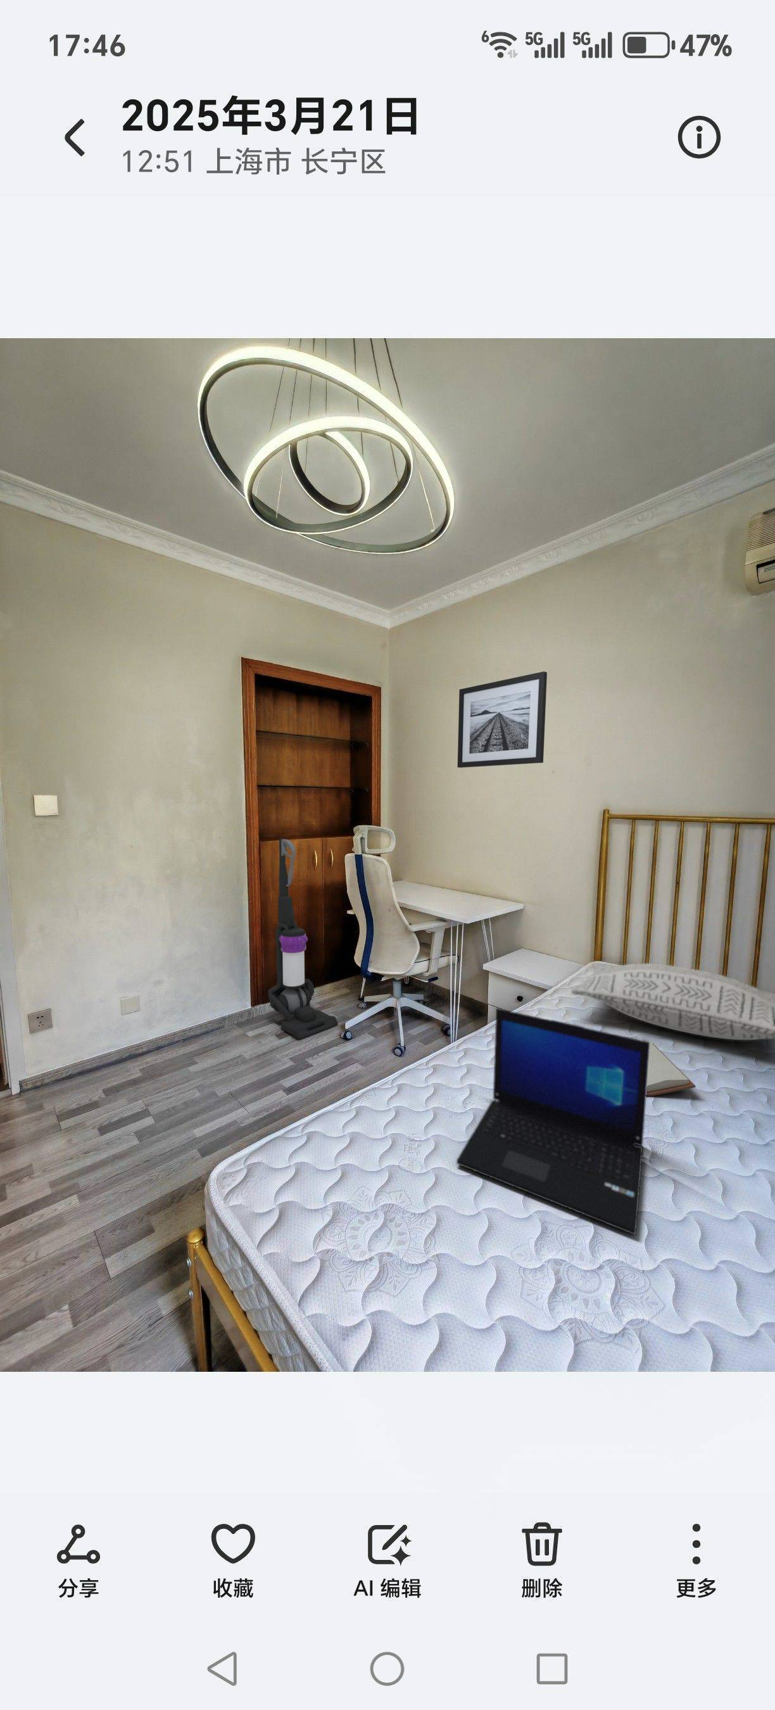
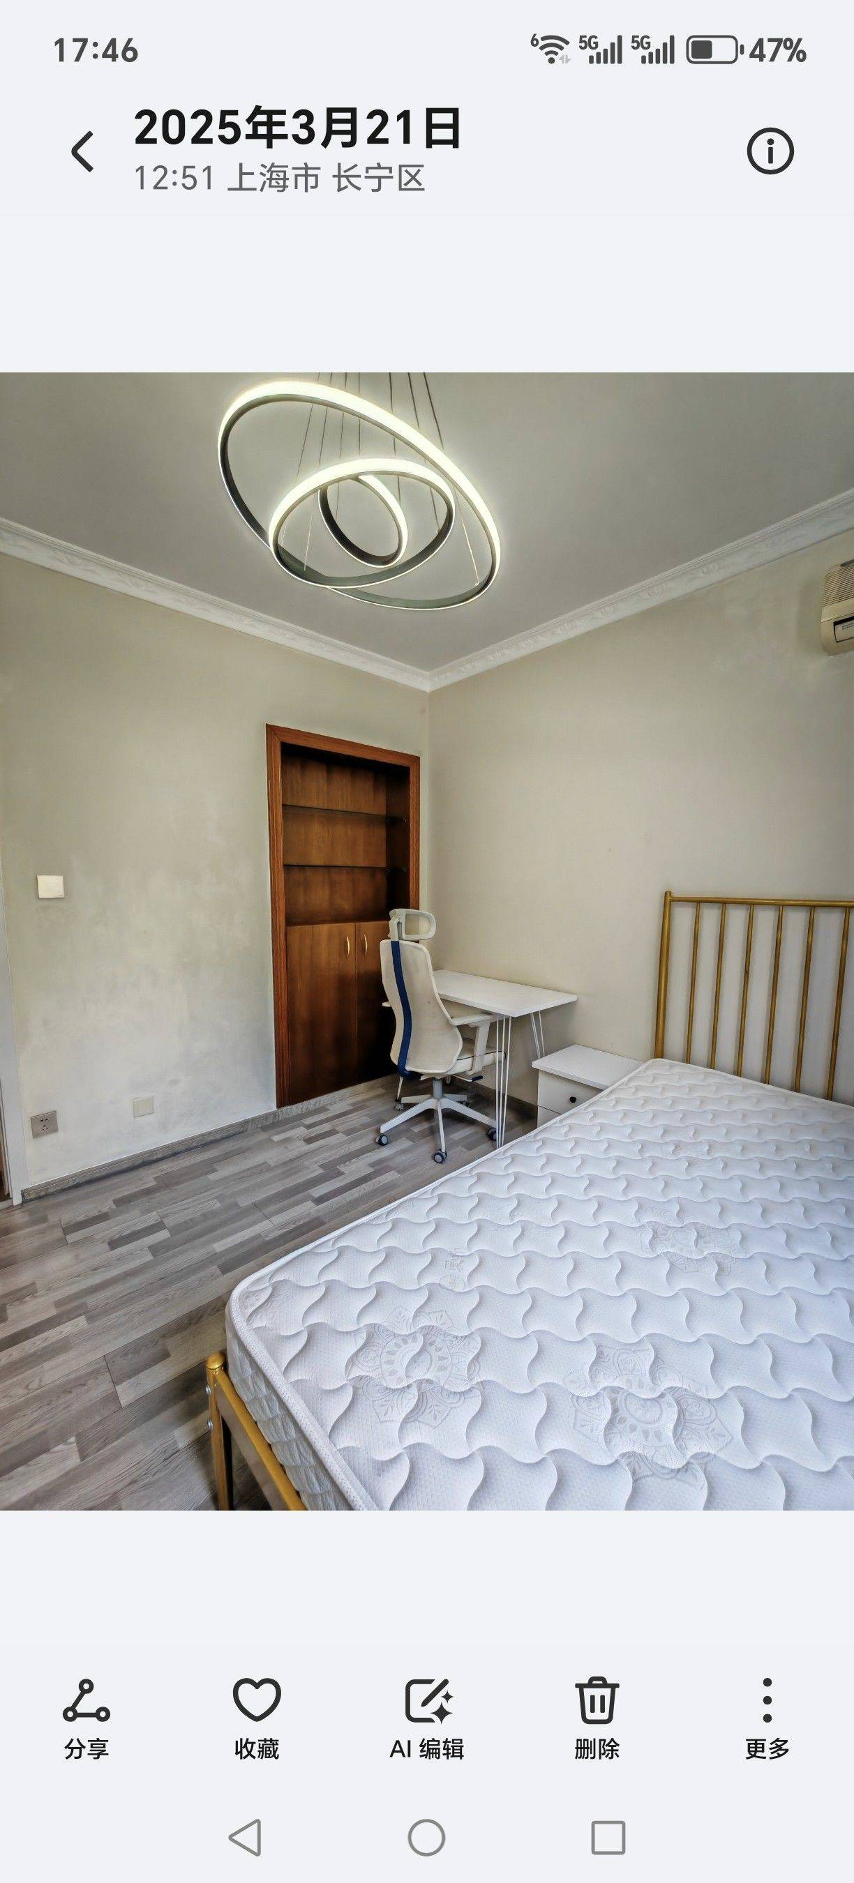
- vacuum cleaner (296, 932)
- wall art (498, 723)
- laptop (554, 1101)
- pillow (682, 998)
- paperback book (647, 1069)
